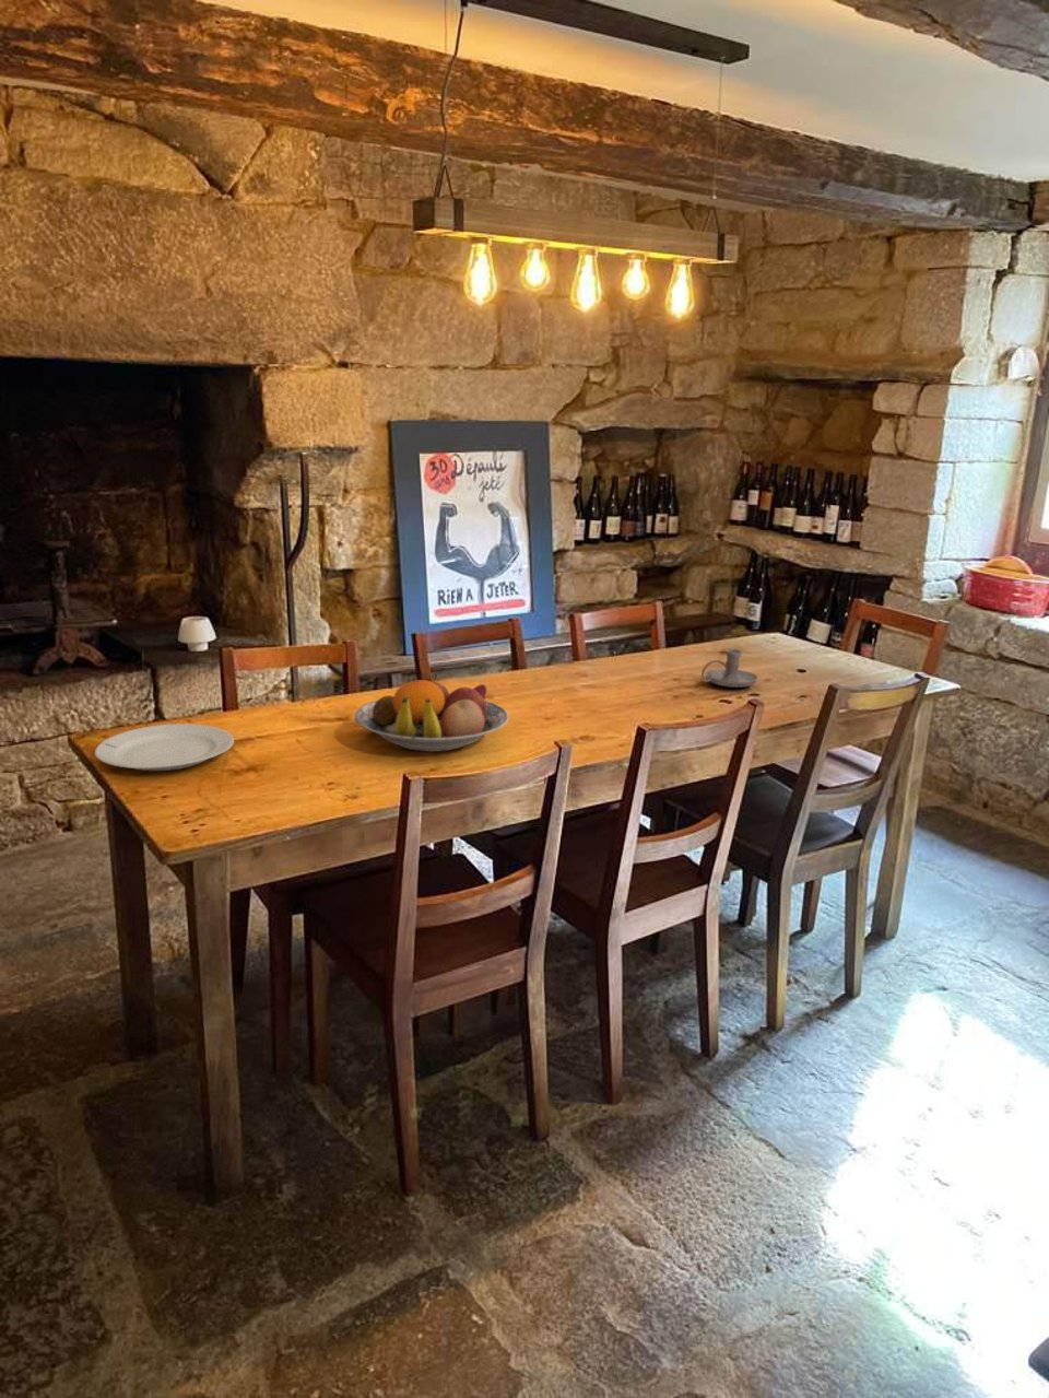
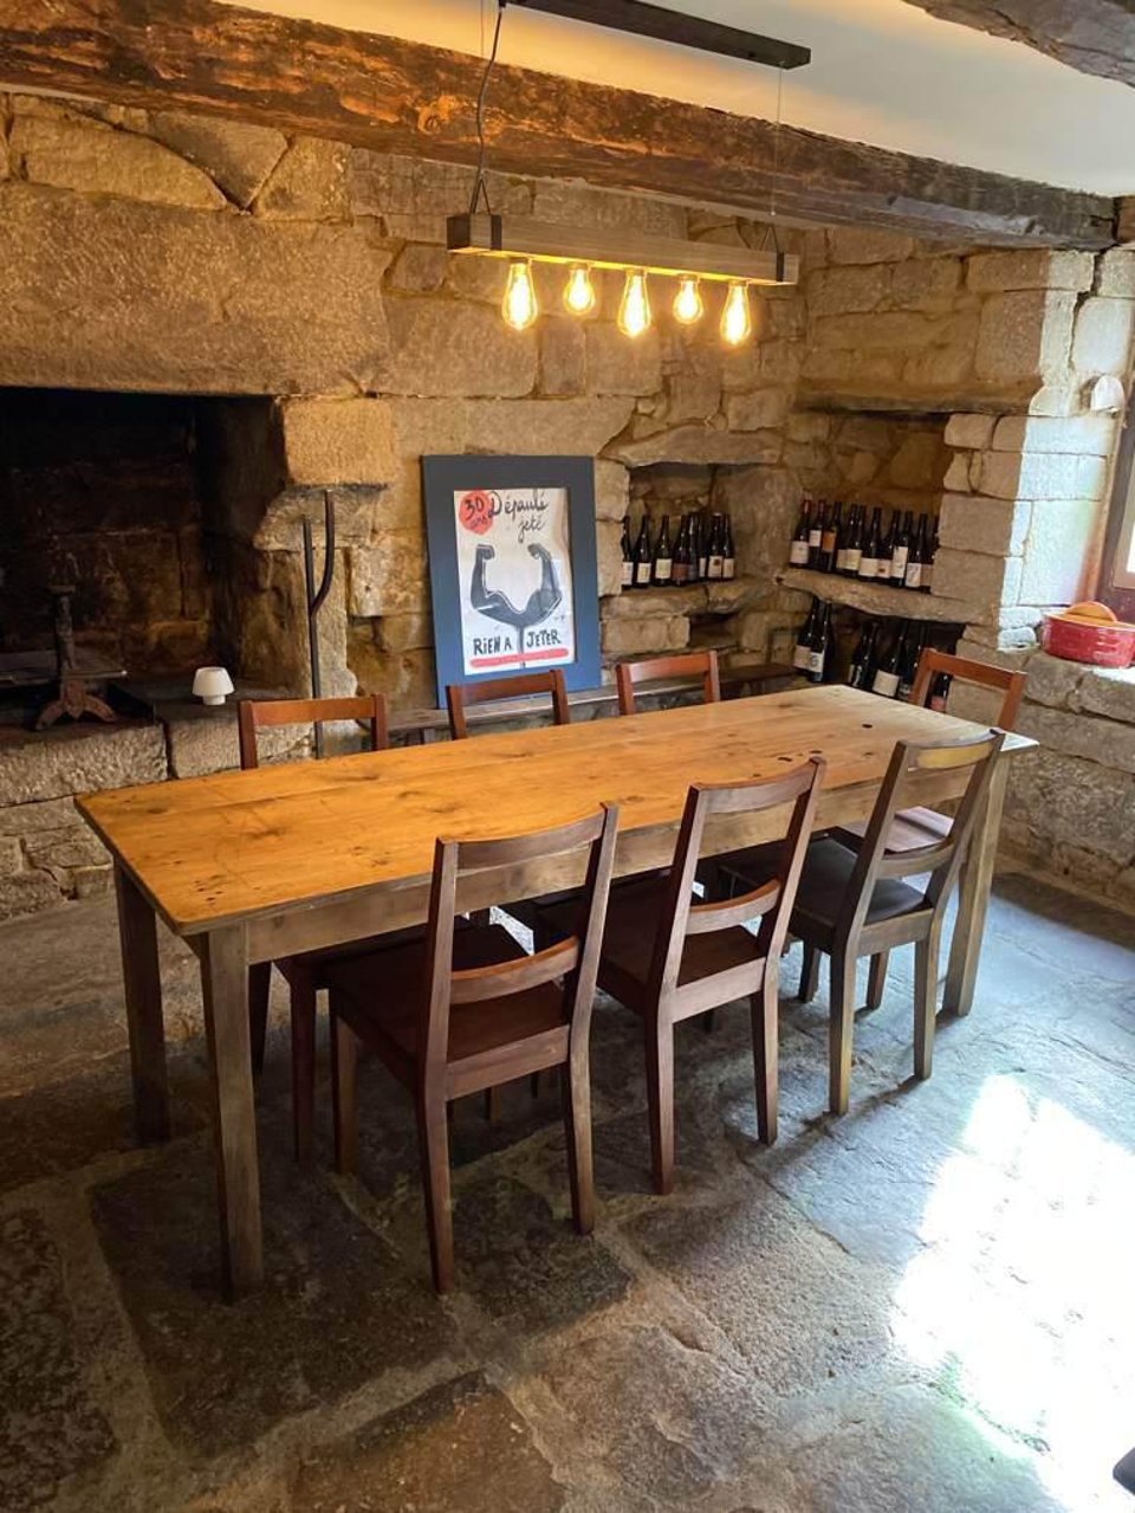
- fruit bowl (432, 708)
- chinaware (166, 750)
- candle holder (726, 668)
